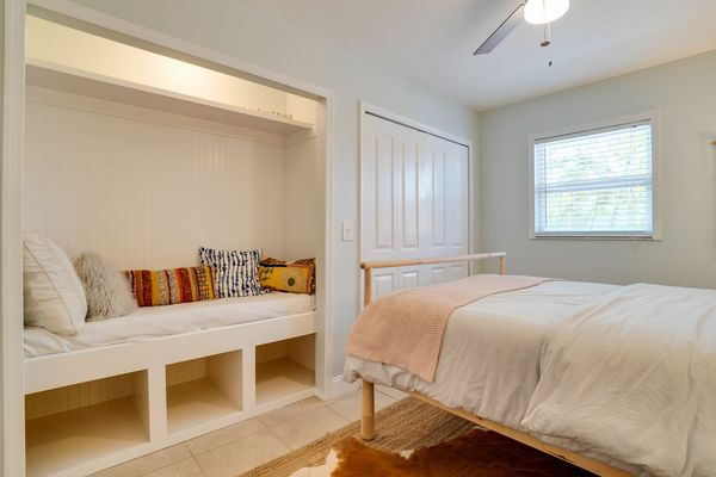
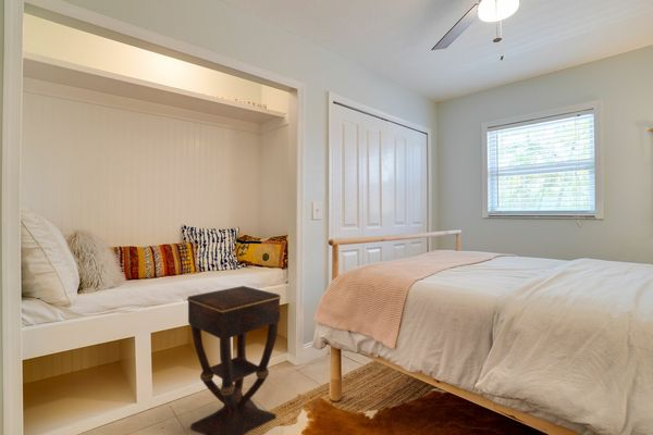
+ side table (235, 358)
